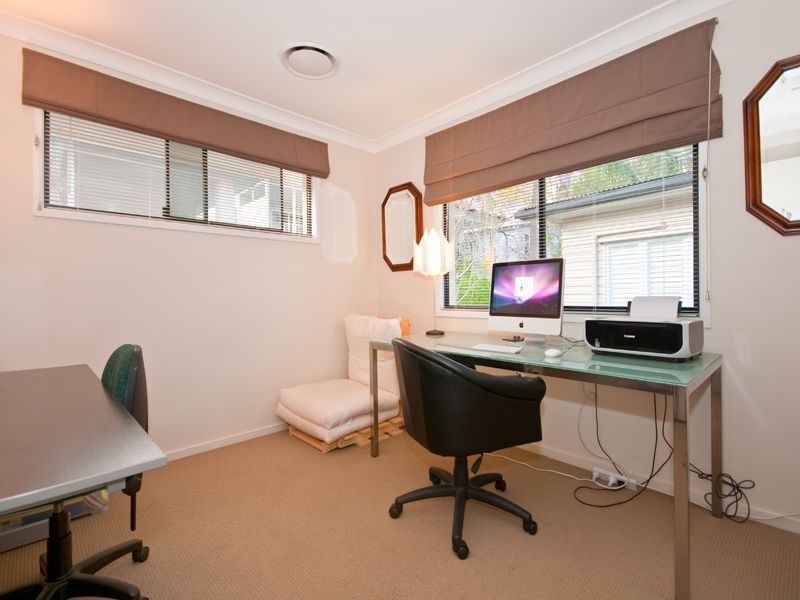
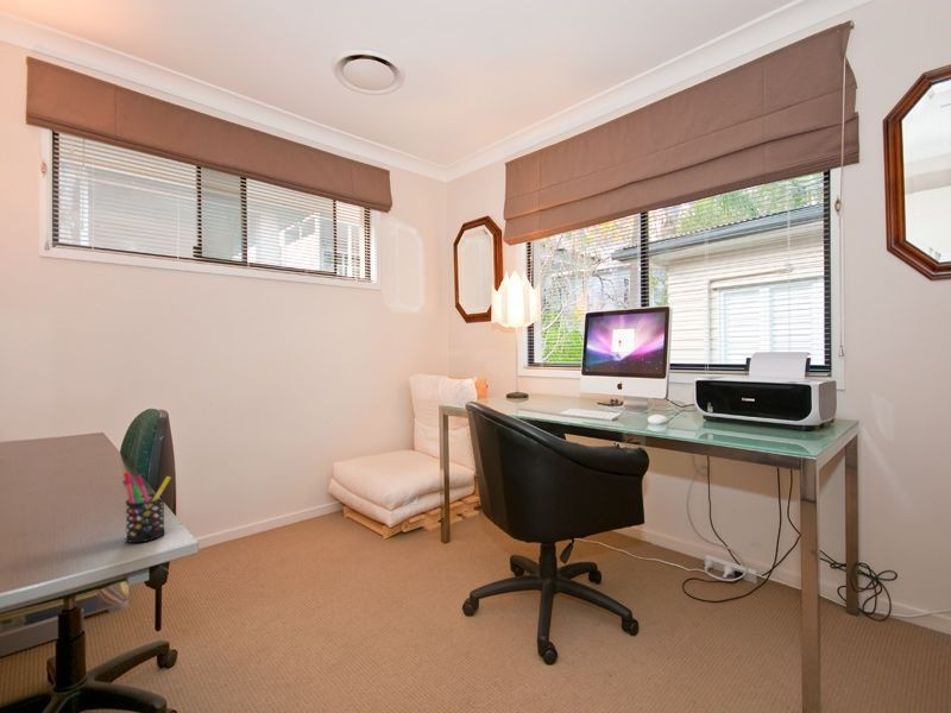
+ pen holder (141, 504)
